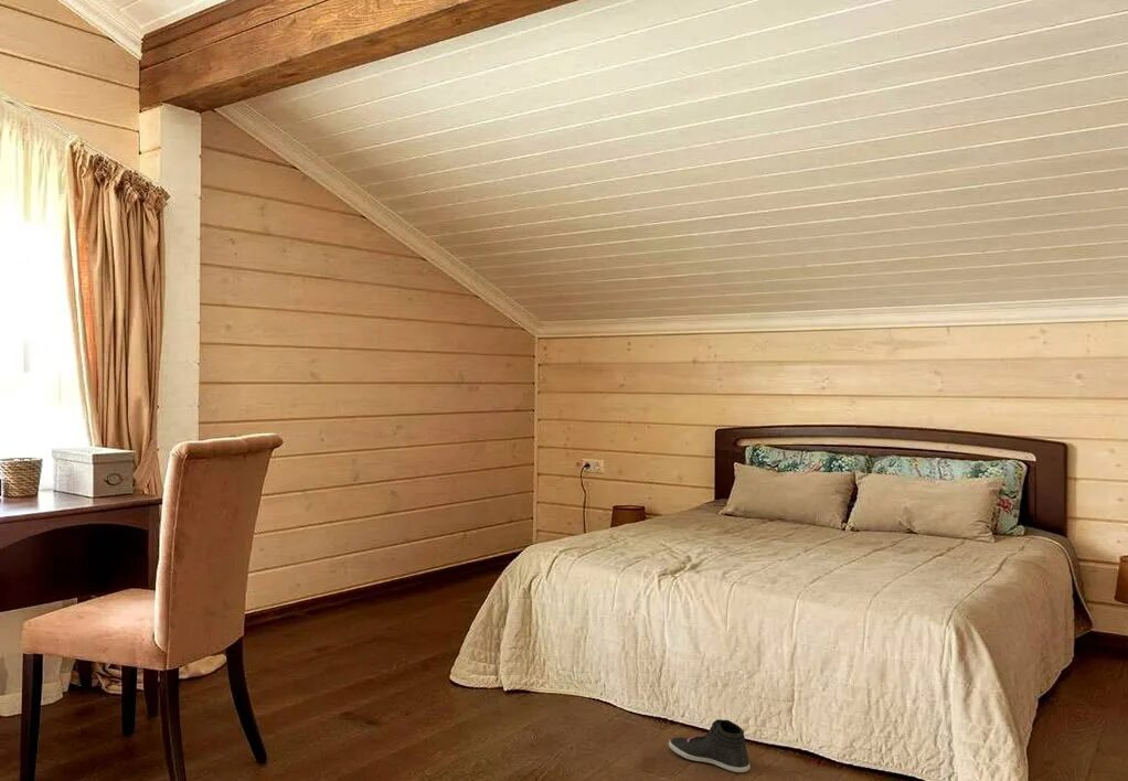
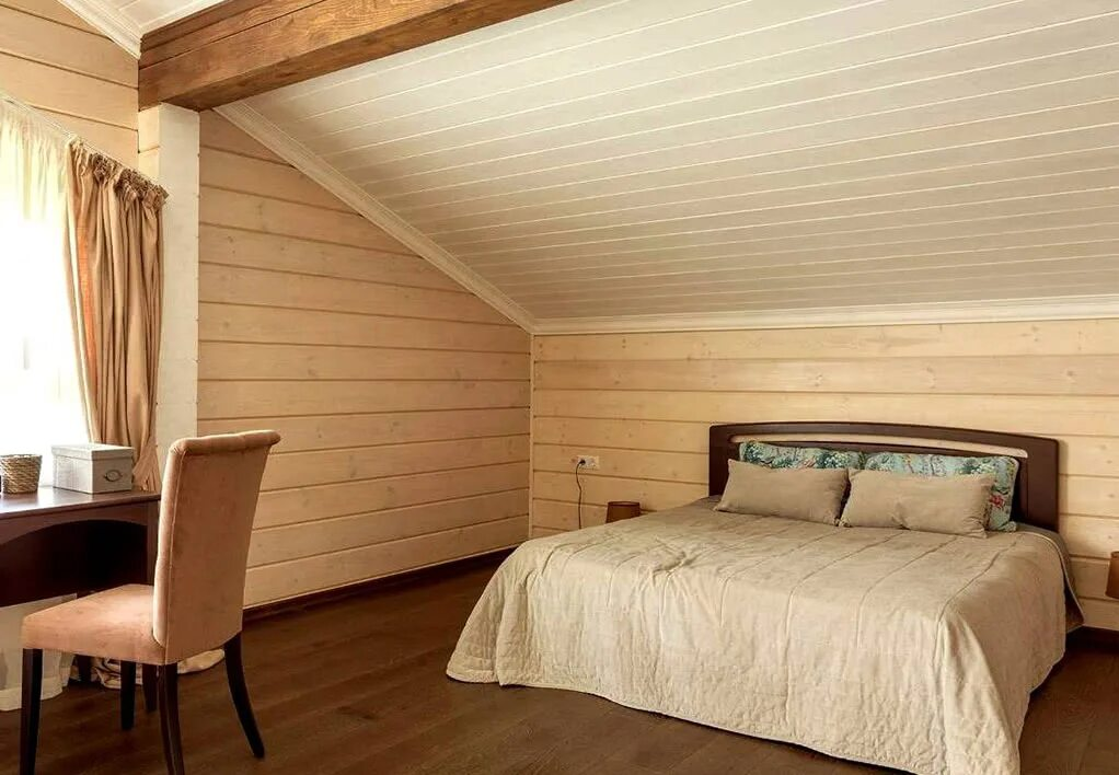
- sneaker (709, 738)
